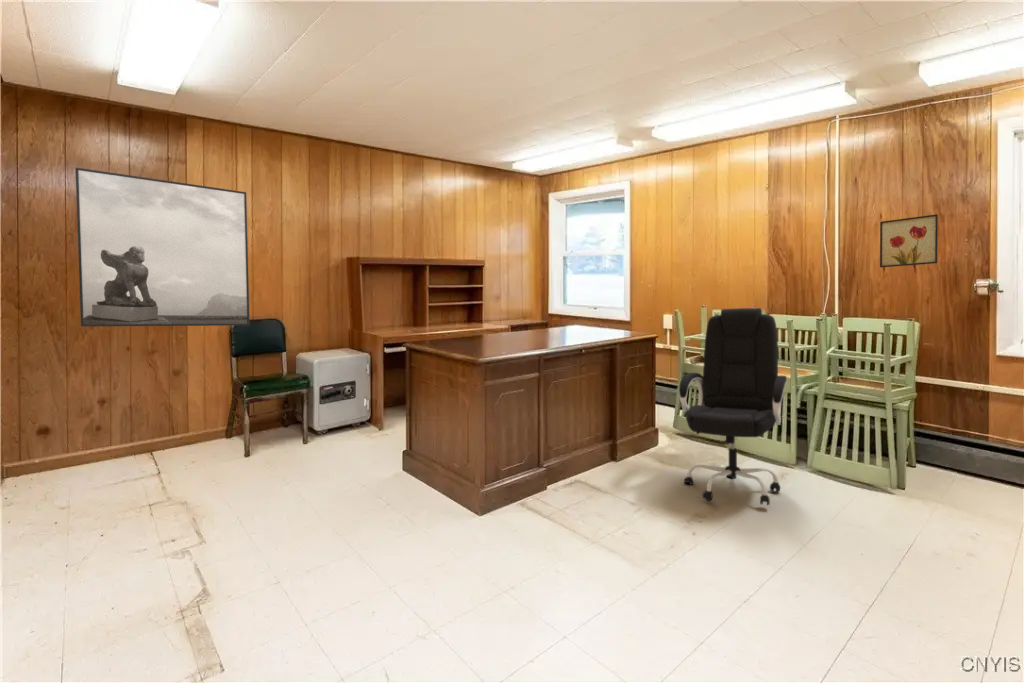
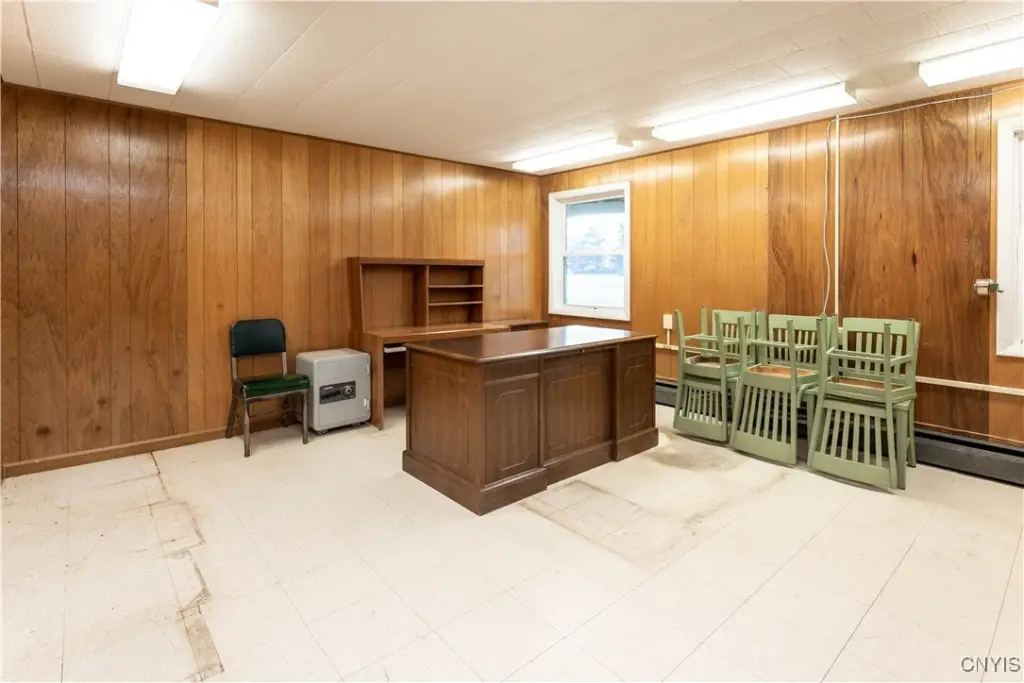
- wall art (908, 241)
- office chair (733, 399)
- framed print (170, 253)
